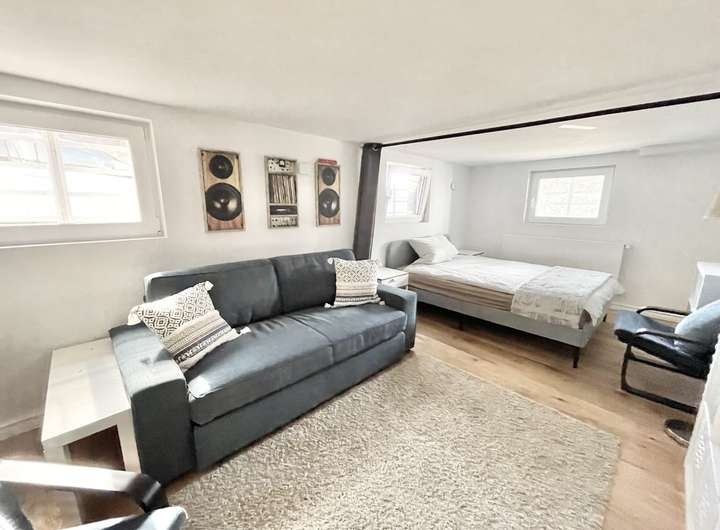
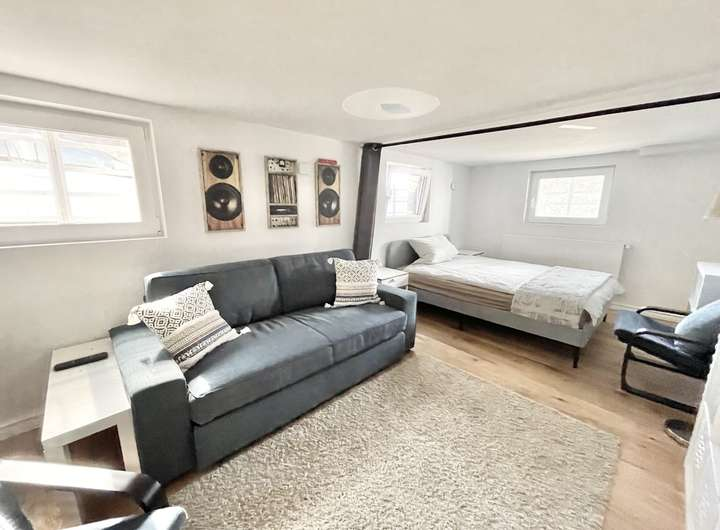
+ ceiling light (390, 101)
+ remote control (82, 360)
